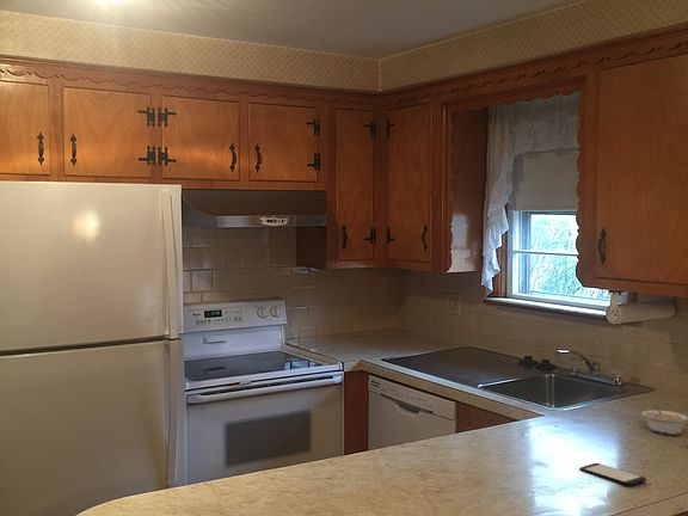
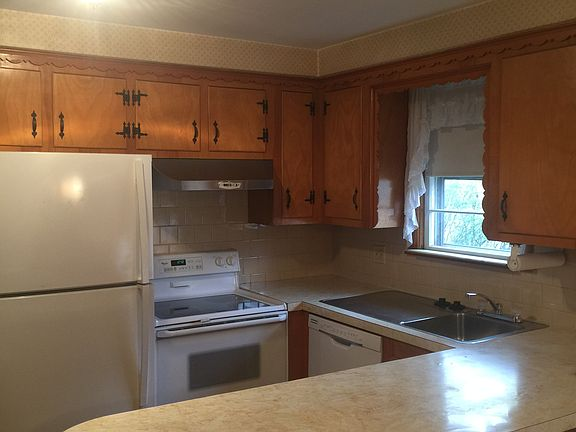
- legume (663, 420)
- smartphone (612, 473)
